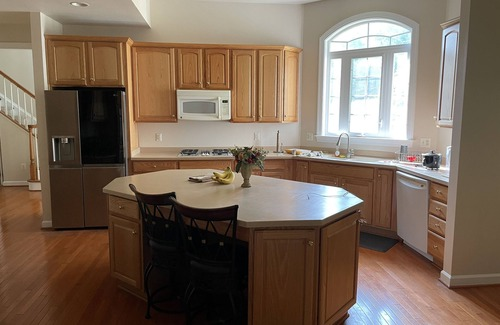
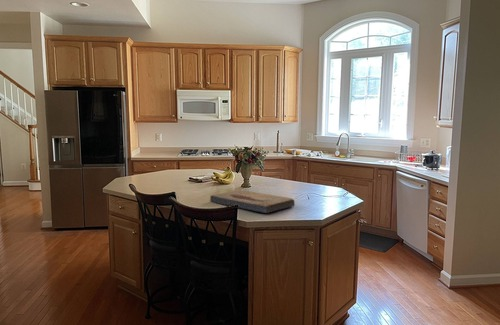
+ fish fossil (251, 200)
